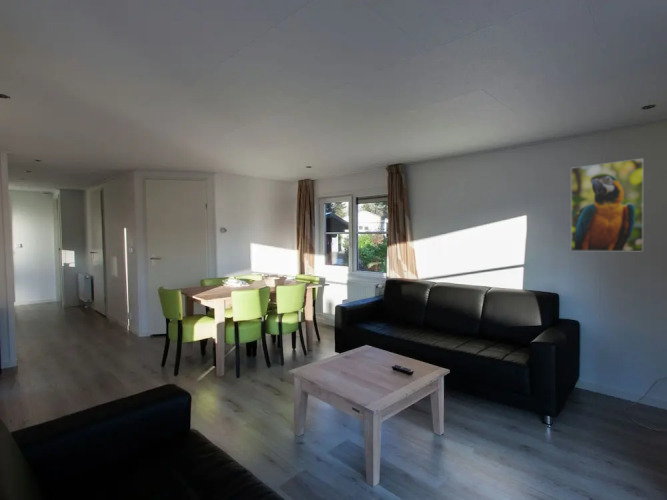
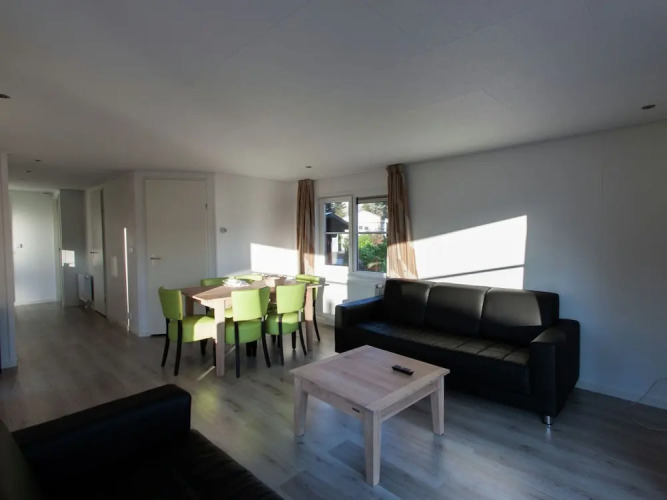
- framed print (605, 207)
